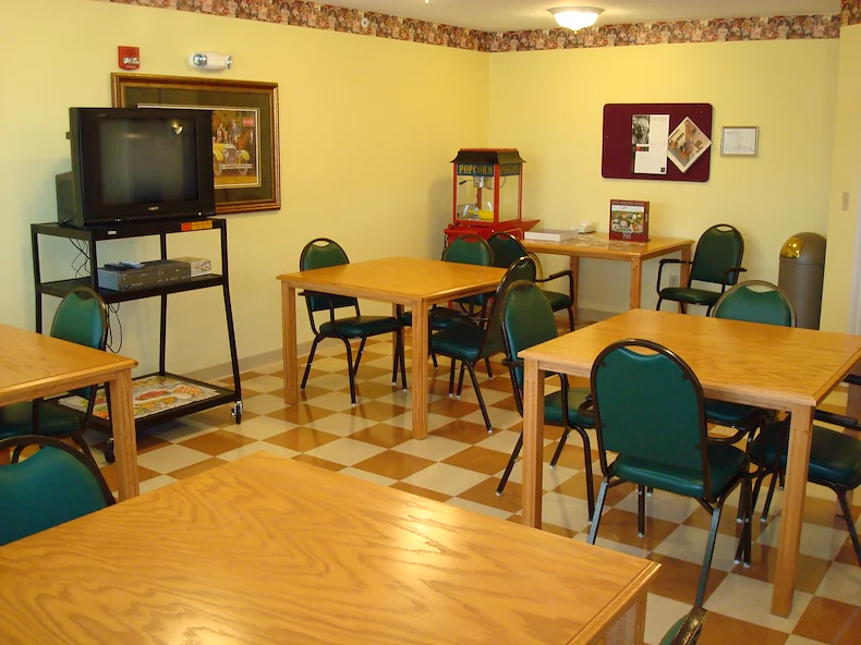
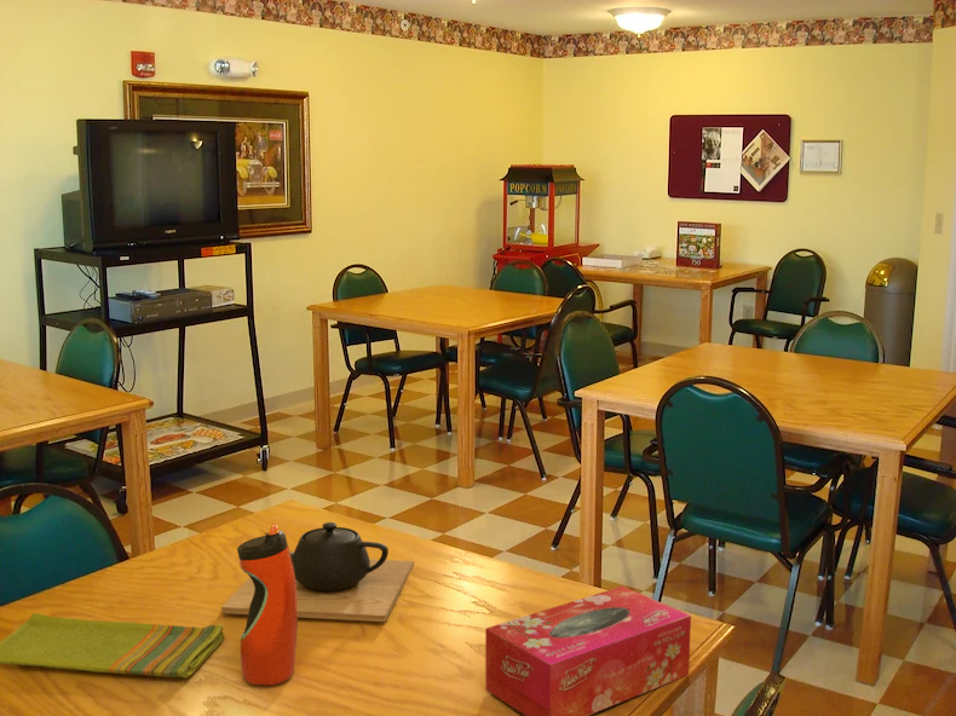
+ tissue box (589, 652)
+ water bottle (267, 601)
+ teapot (322, 555)
+ dish towel (106, 643)
